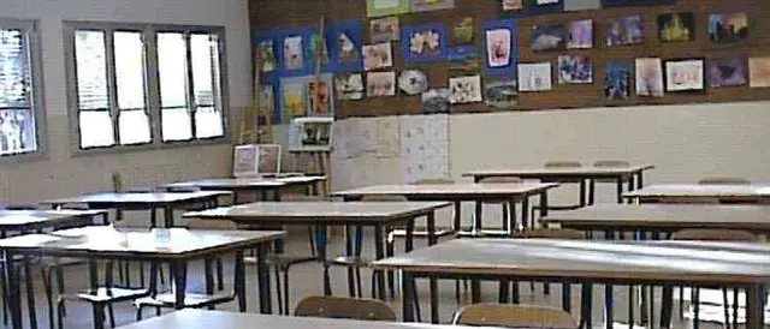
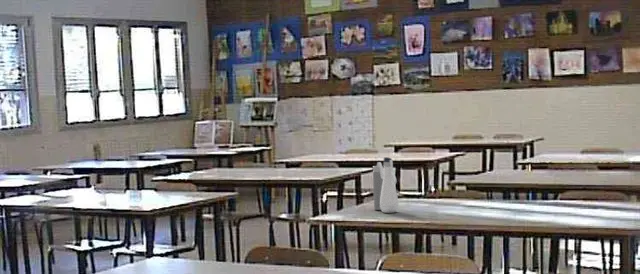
+ water bottle (385, 184)
